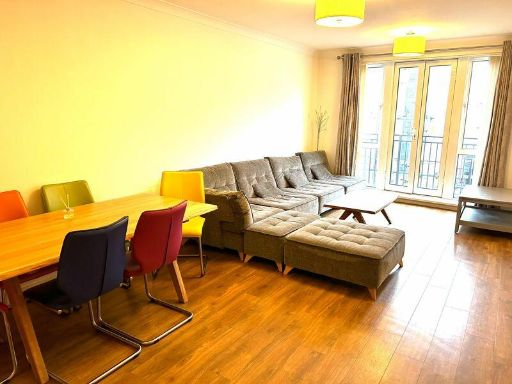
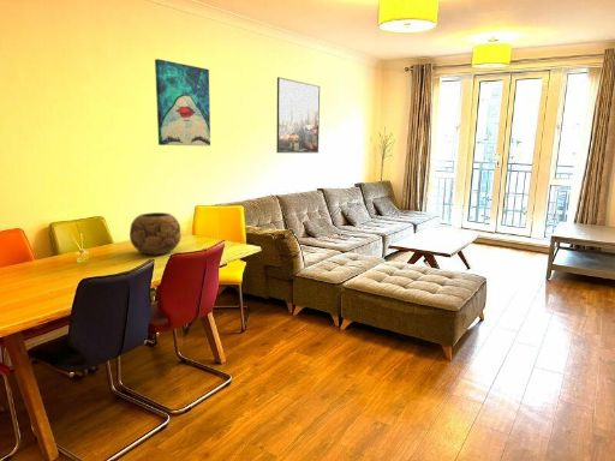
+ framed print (299, 118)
+ decorative bowl (155, 233)
+ wall art (184, 106)
